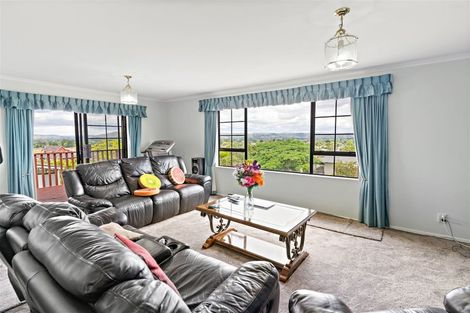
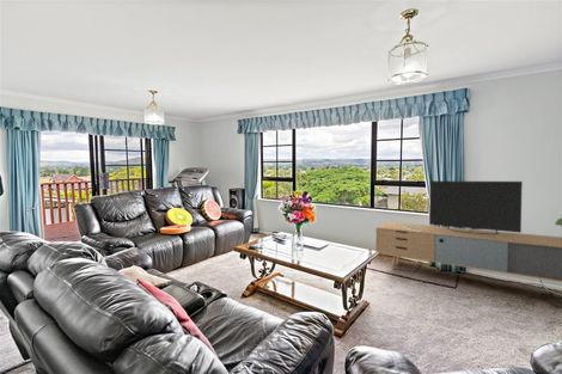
+ media console (470, 231)
